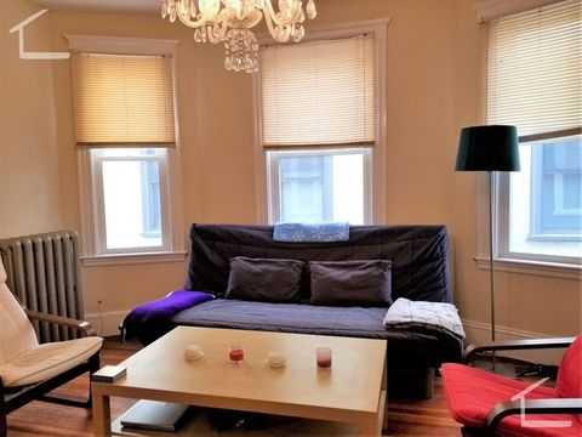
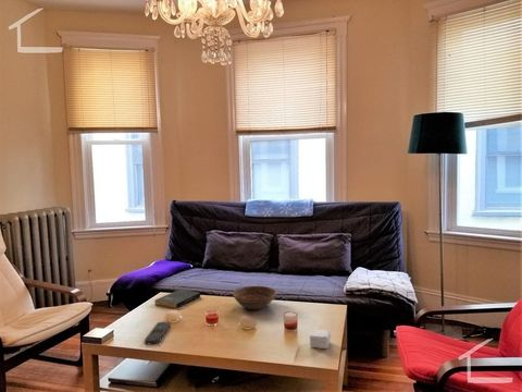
+ small box (320, 339)
+ book (178, 297)
+ bowl (254, 298)
+ remote control (158, 332)
